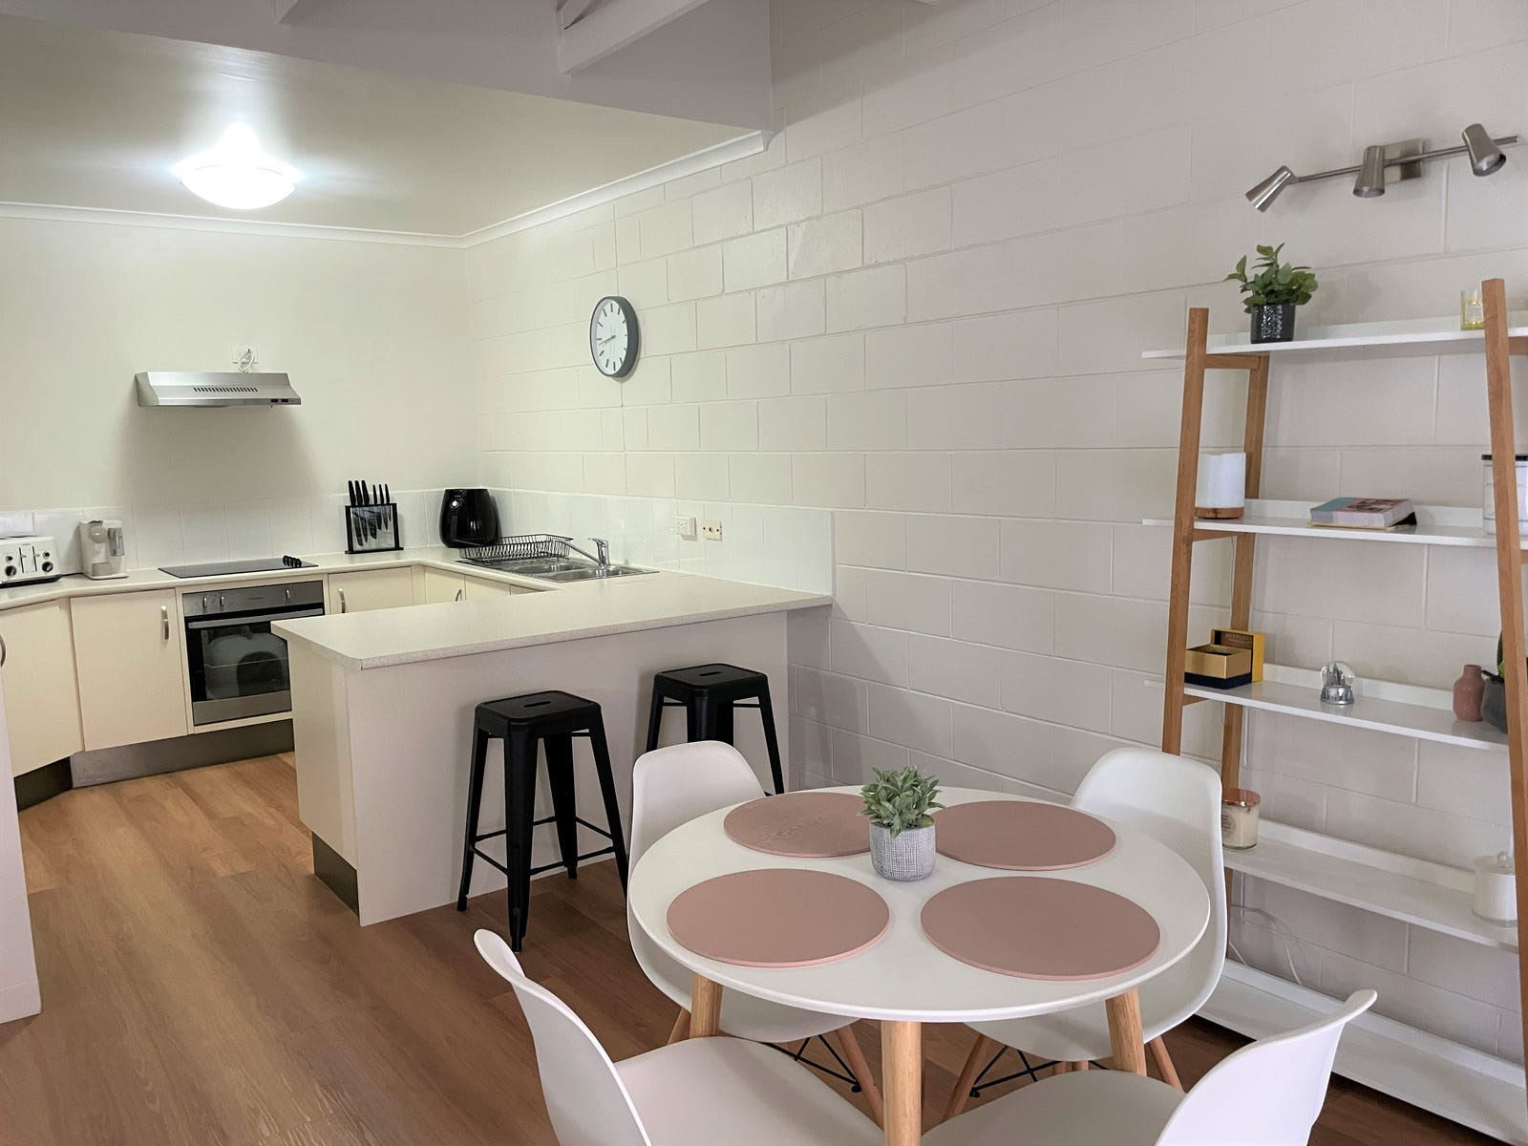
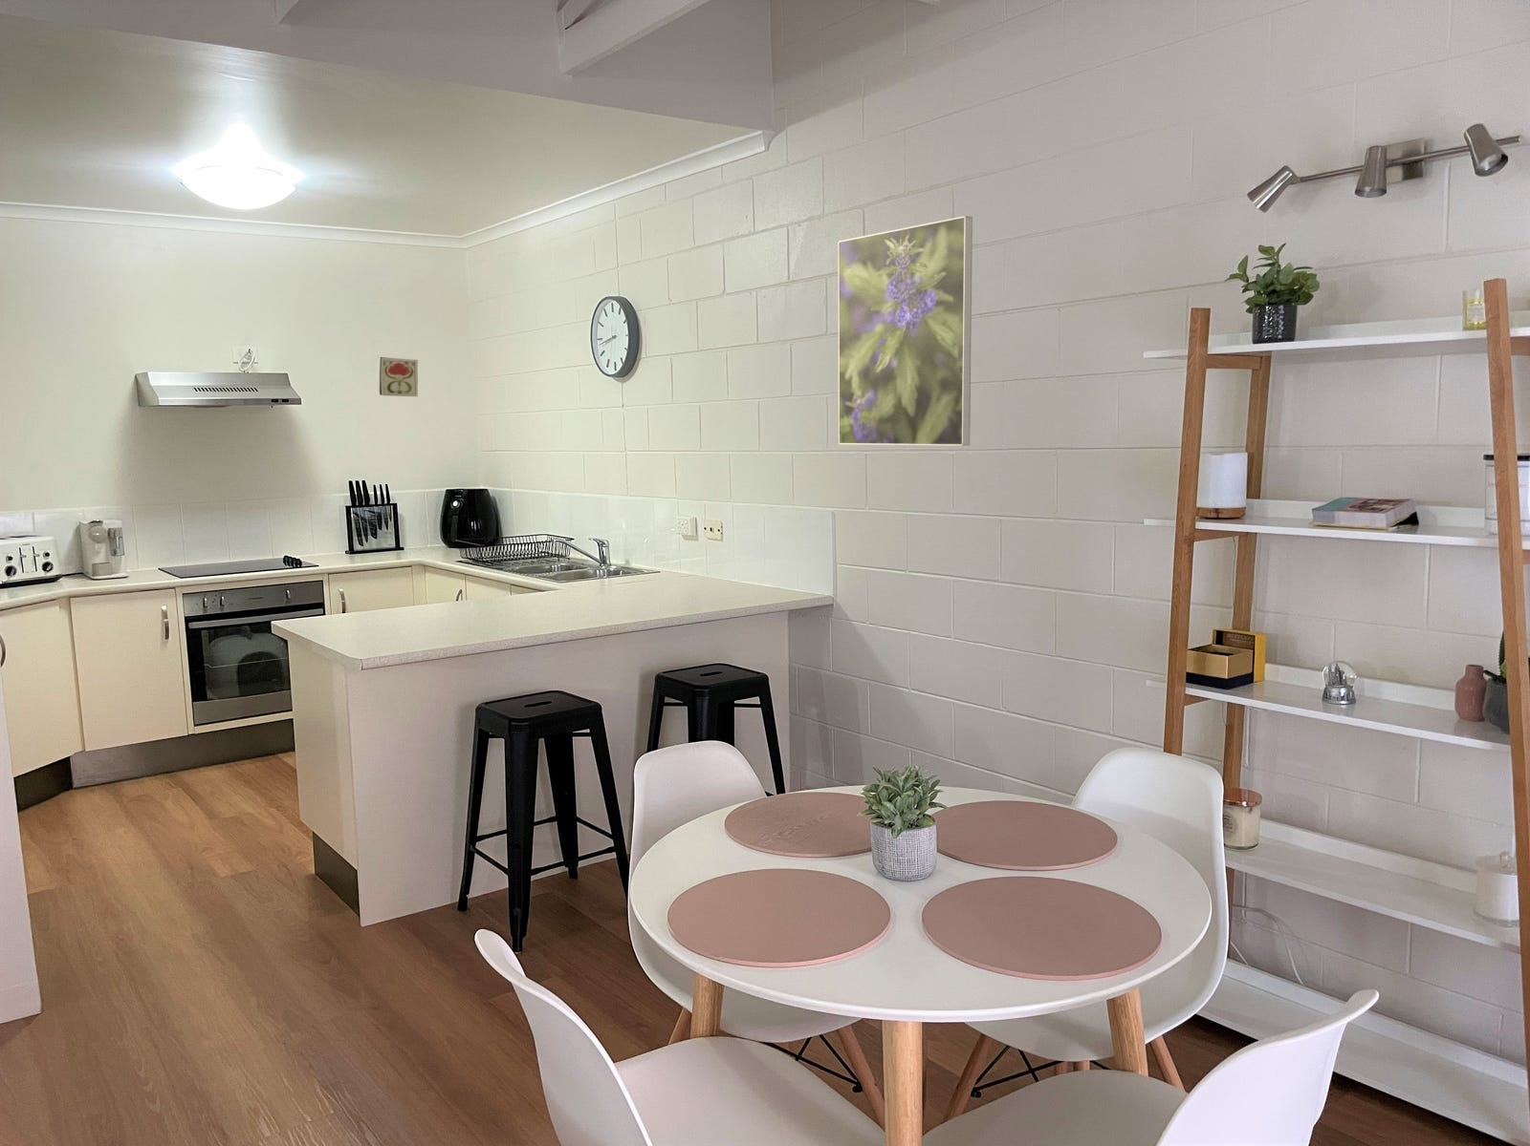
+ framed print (901, 338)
+ decorative tile (399, 377)
